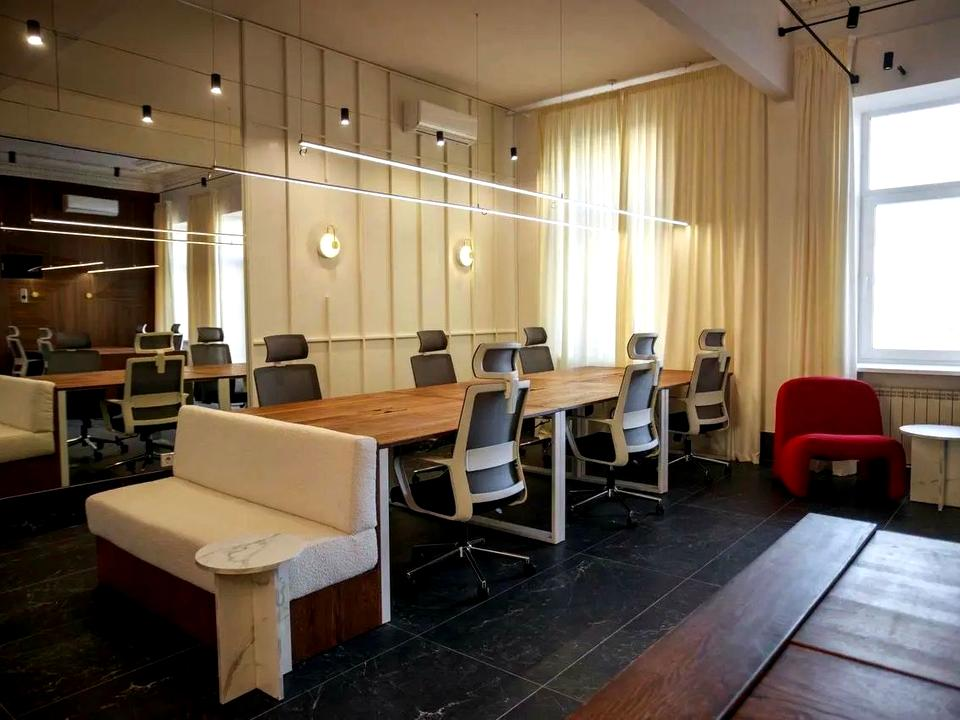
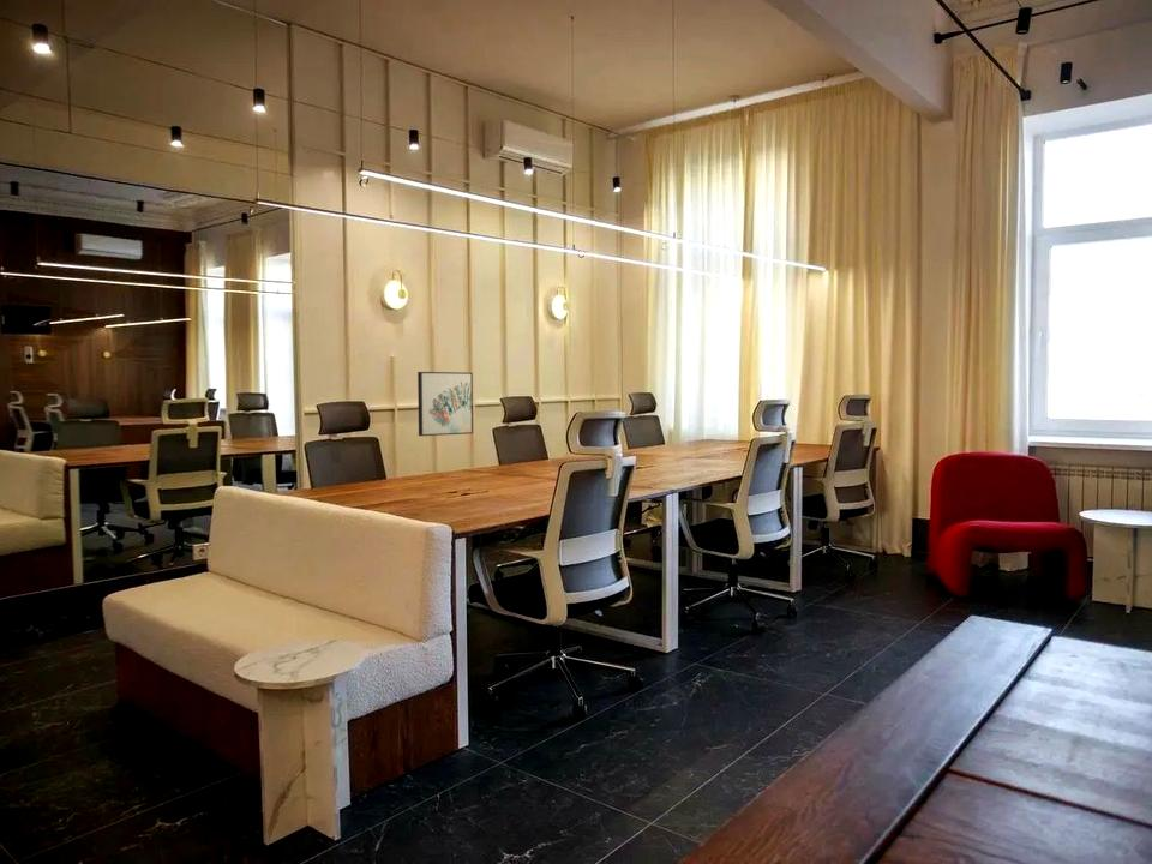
+ wall art (445, 403)
